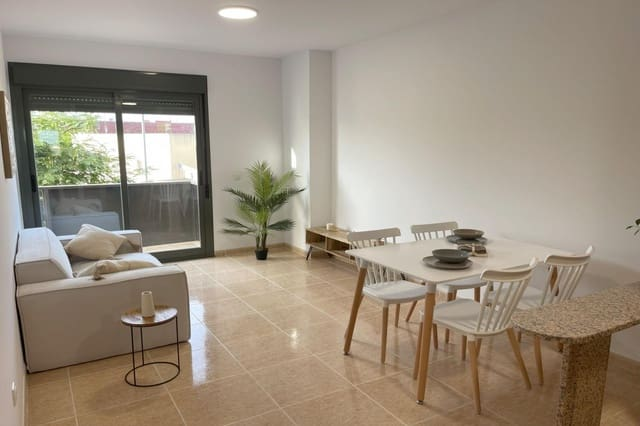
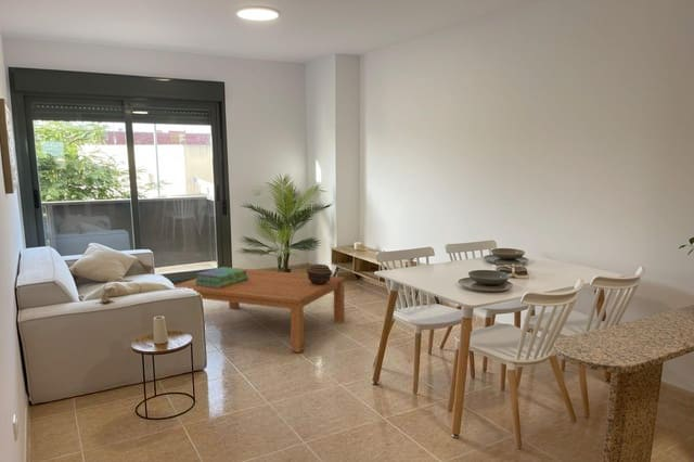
+ coffee table (260, 304)
+ stack of books (221, 277)
+ decorative container (318, 274)
